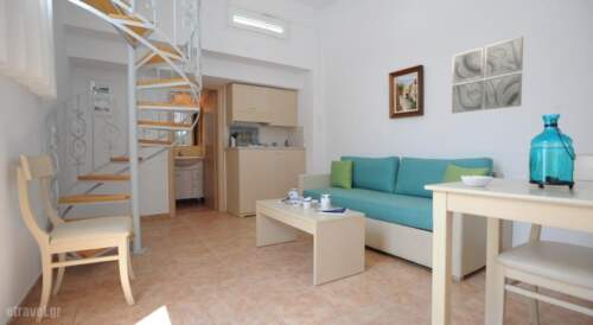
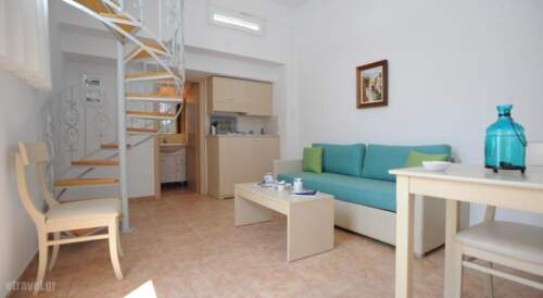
- wall art (483, 77)
